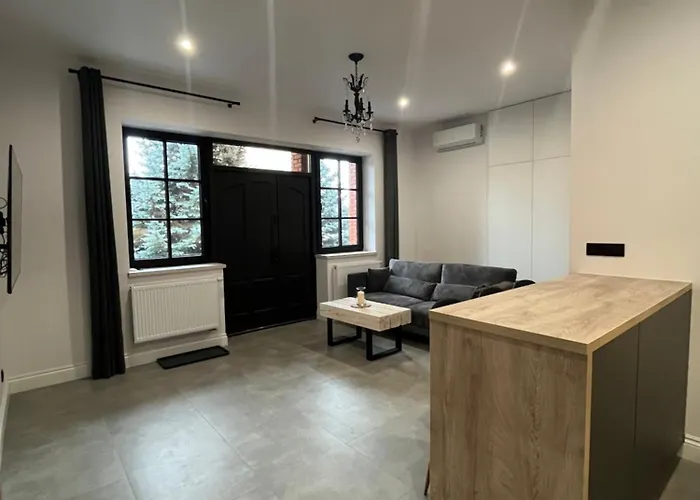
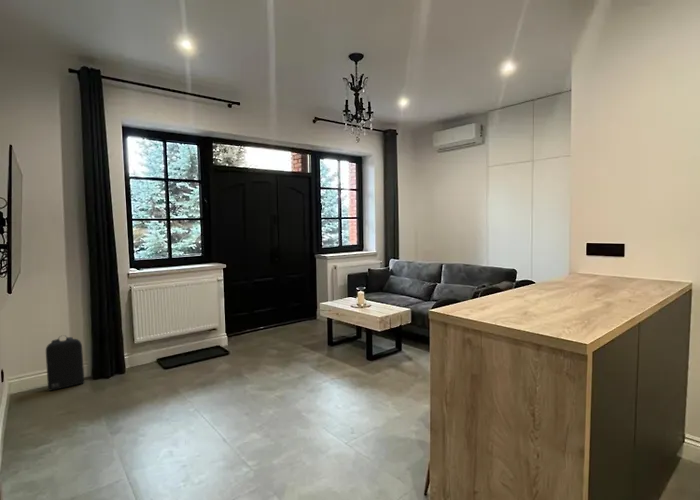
+ backpack (64, 360)
